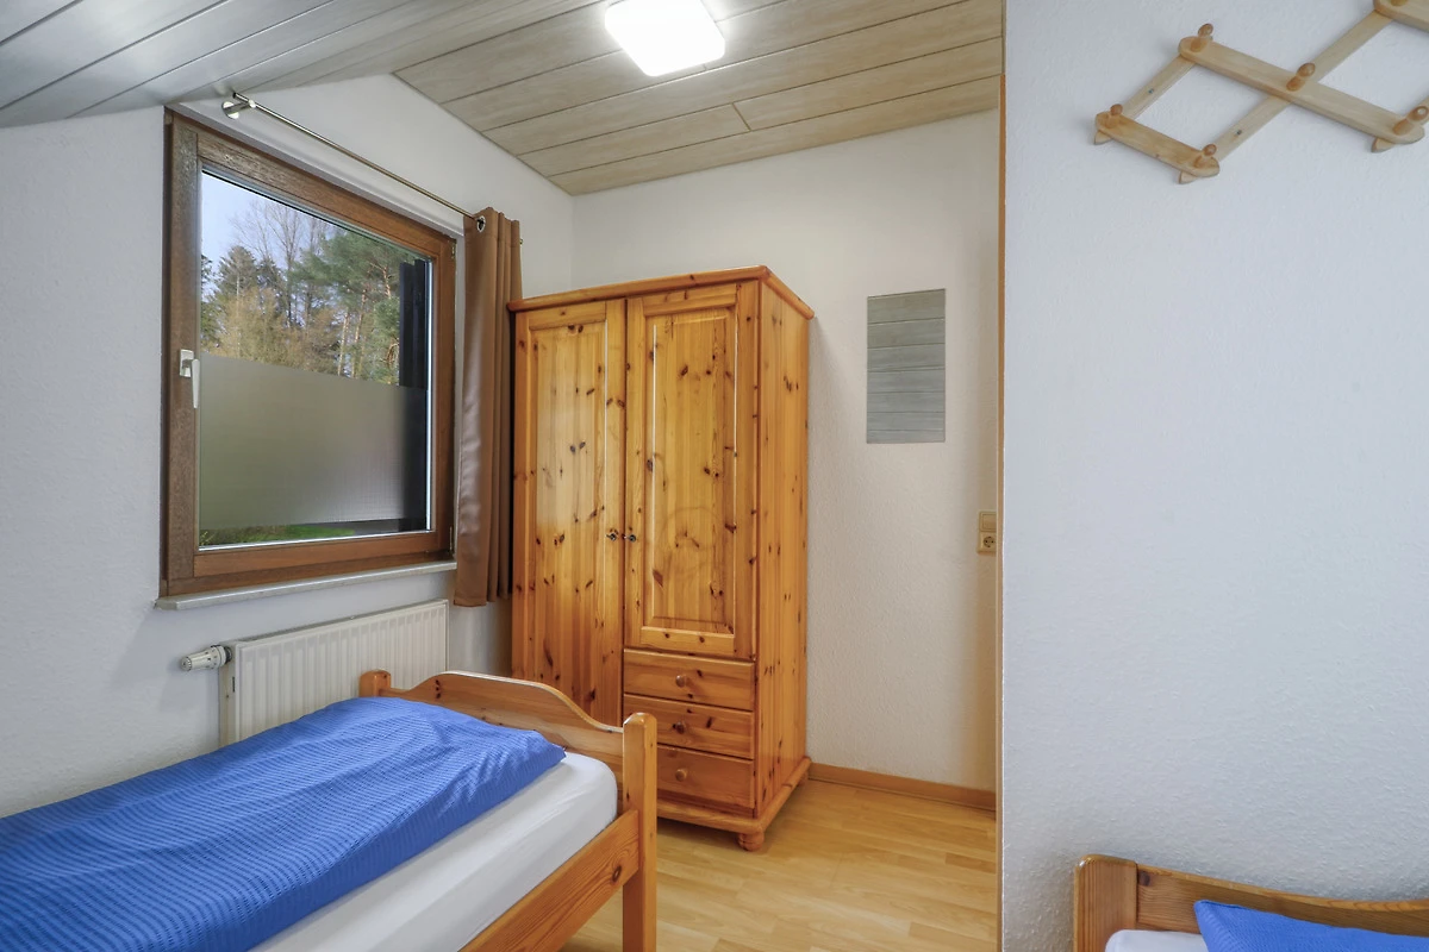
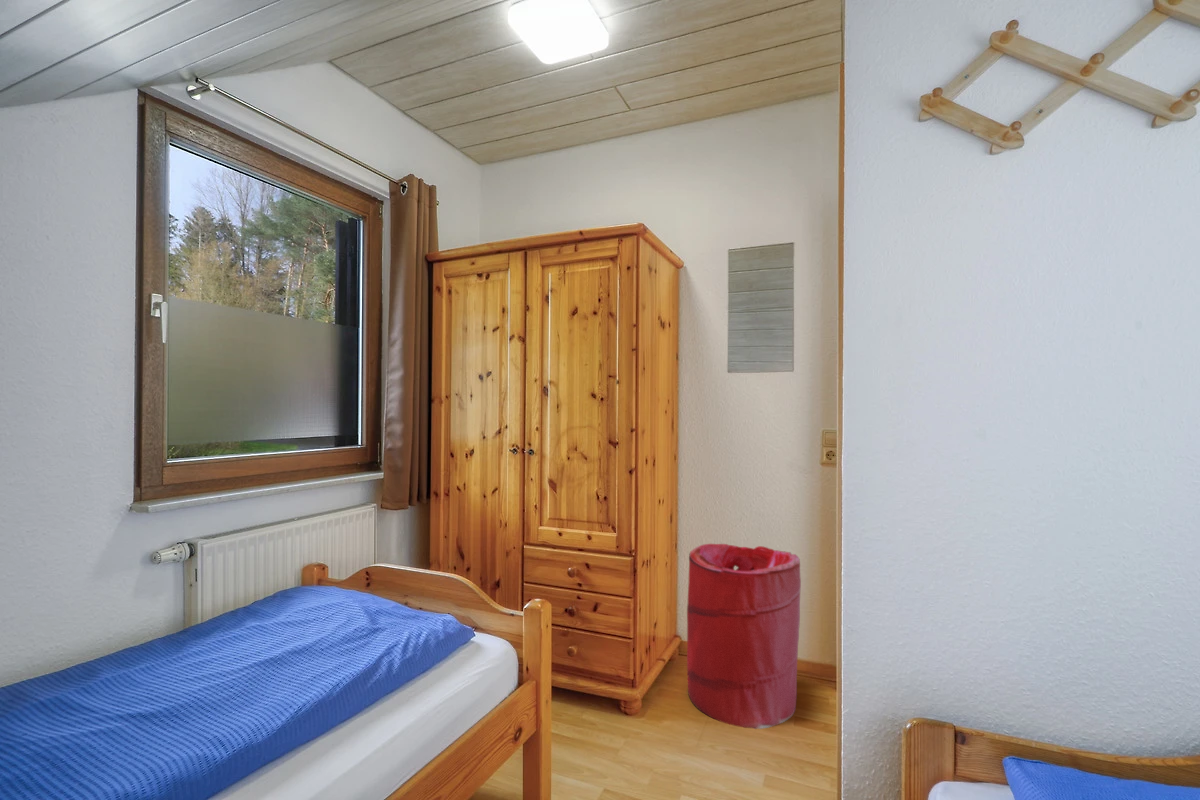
+ laundry hamper (742, 622)
